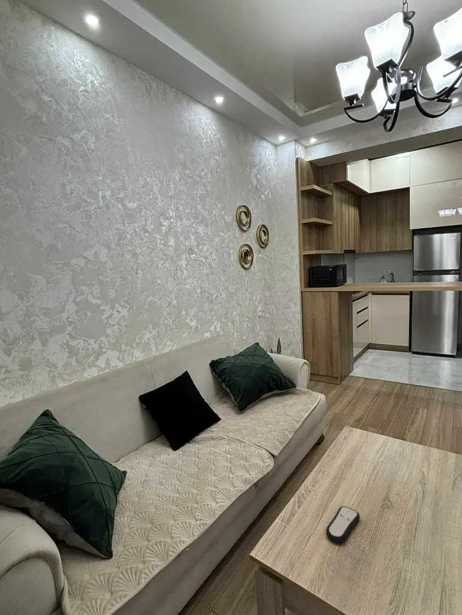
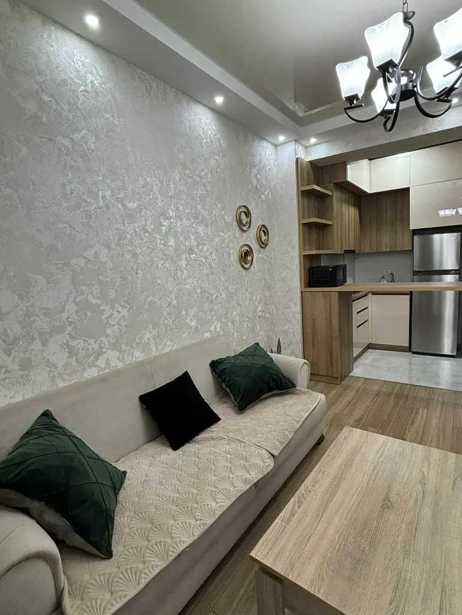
- remote control (342, 523)
